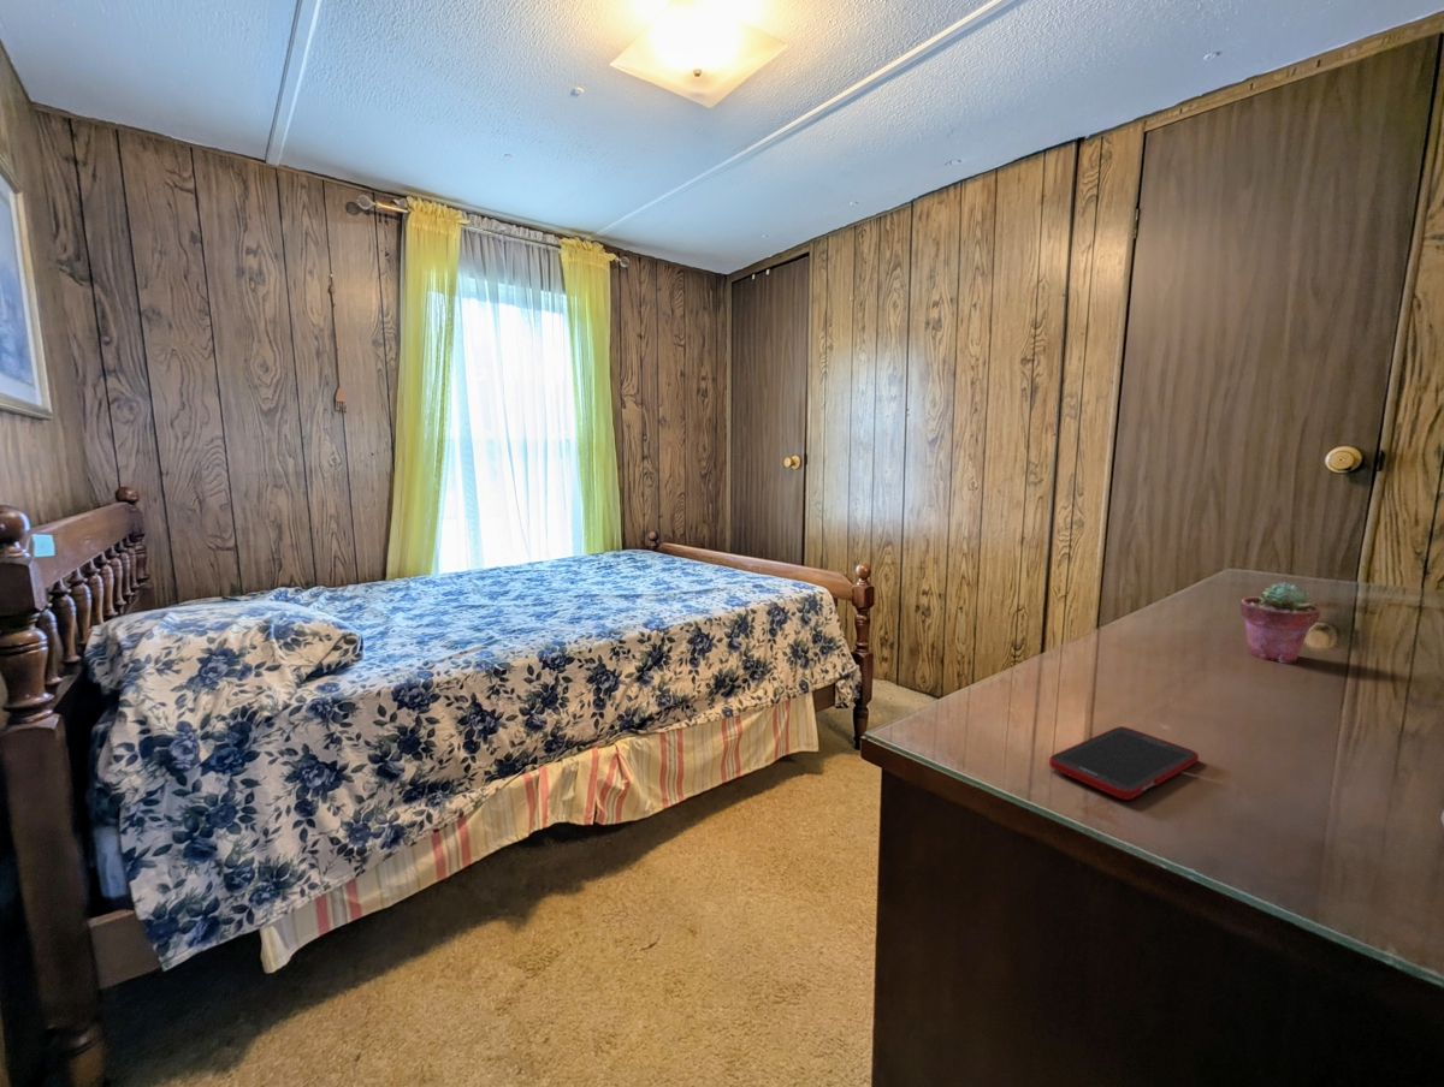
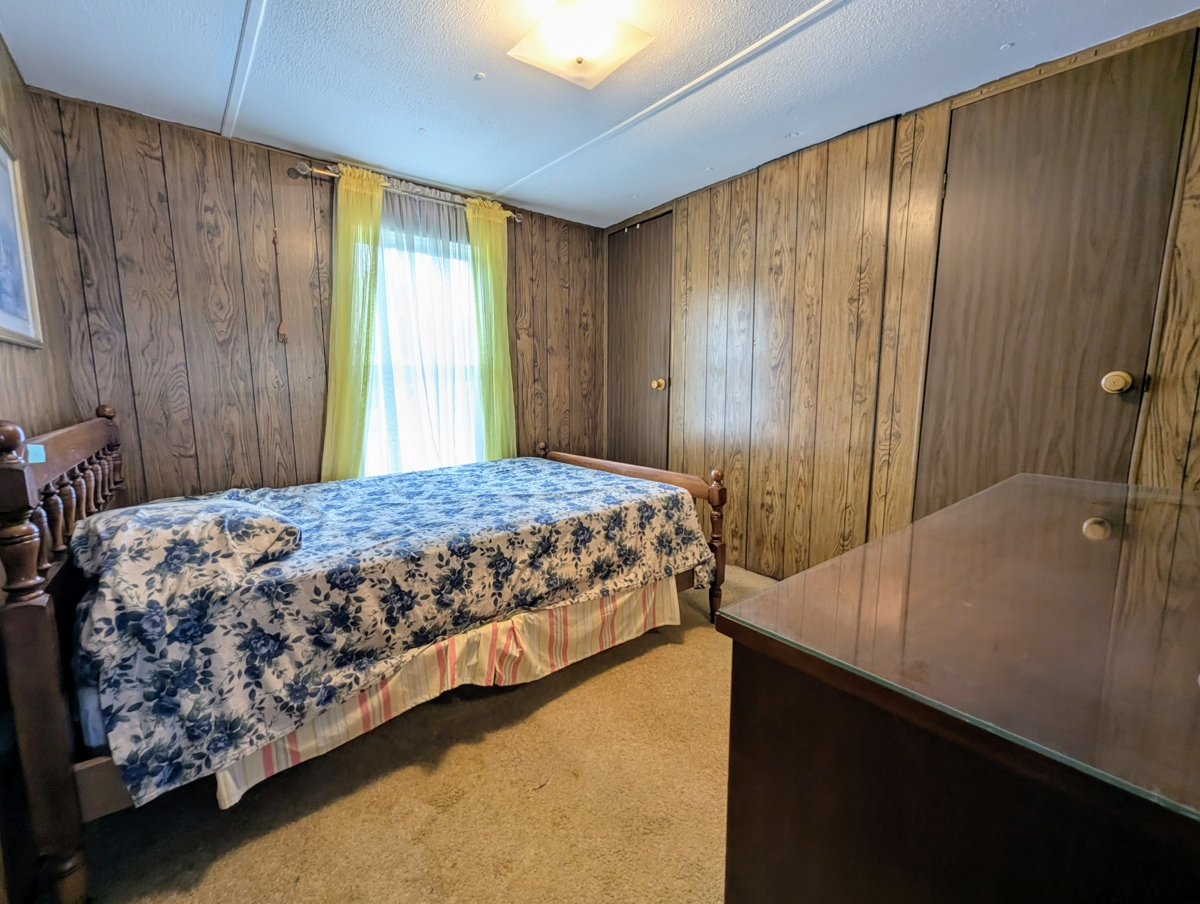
- cell phone (1124, 760)
- potted succulent (1277, 619)
